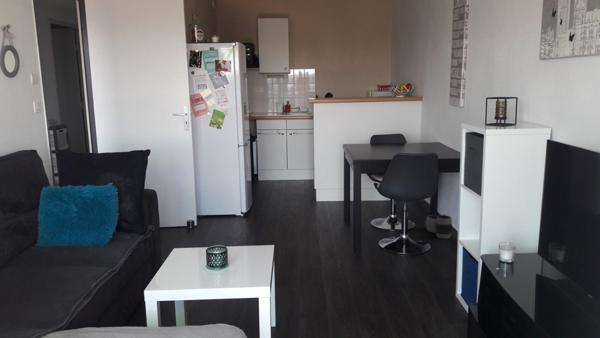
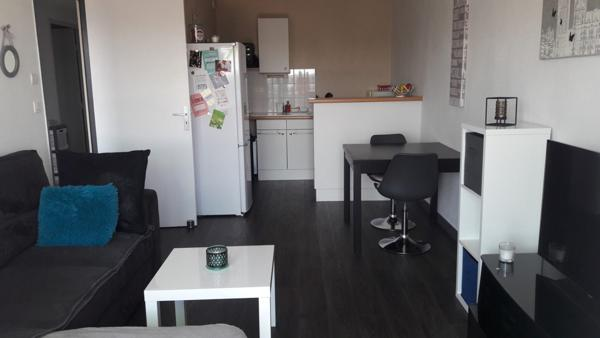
- waste basket (440, 223)
